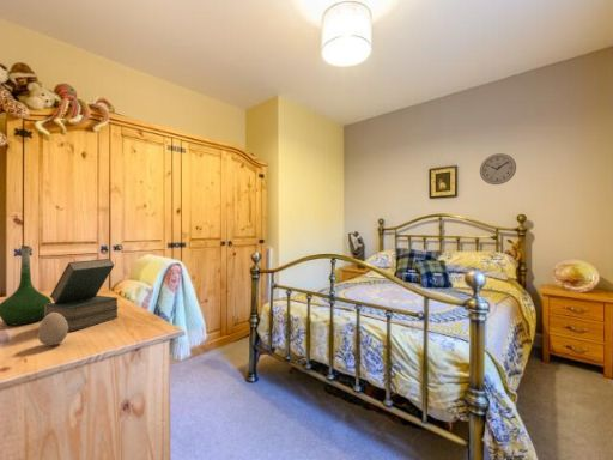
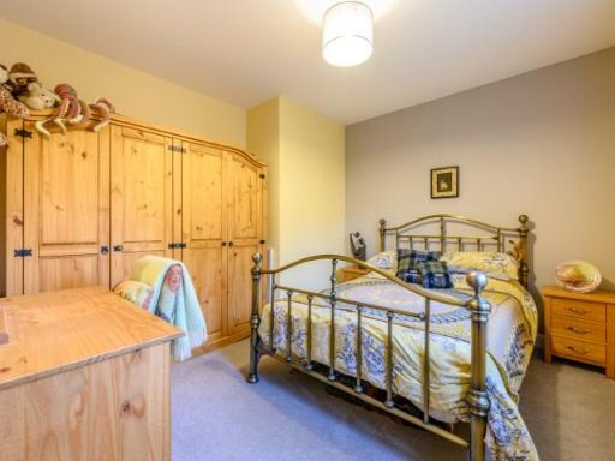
- vase (25, 283)
- wall clock (497, 169)
- book (83, 291)
- decorative egg (53, 328)
